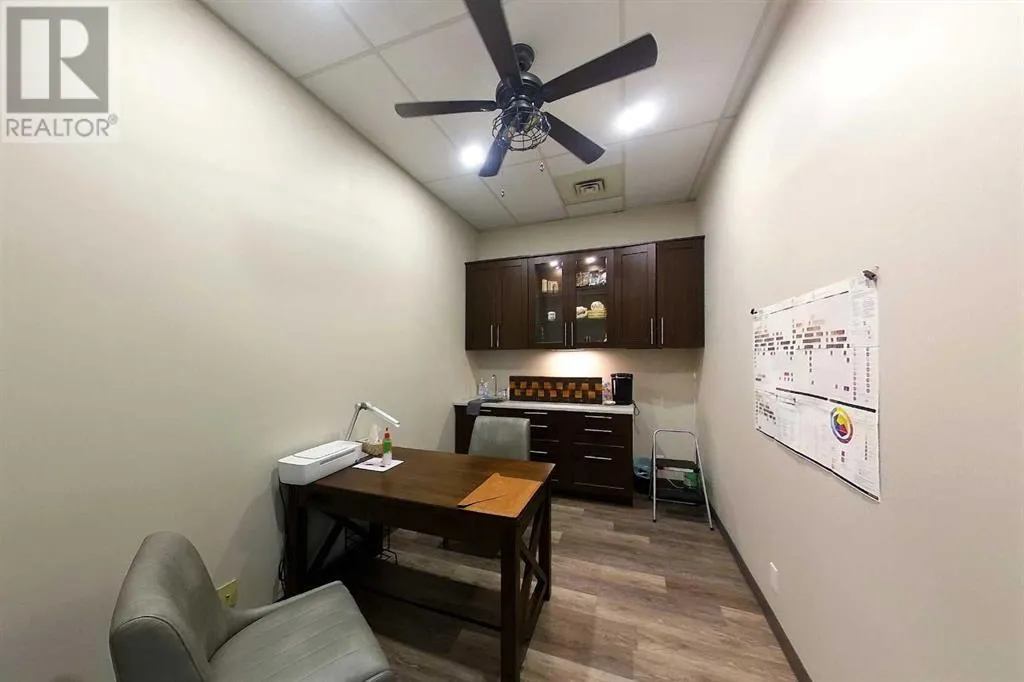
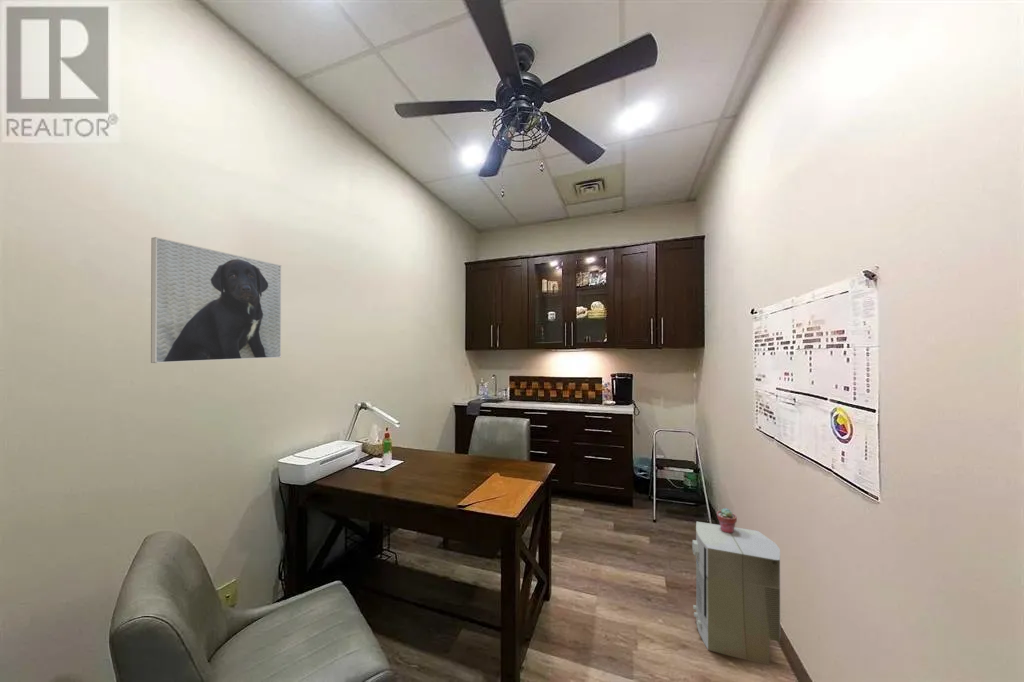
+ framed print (225, 306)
+ potted succulent (726, 518)
+ air purifier (734, 587)
